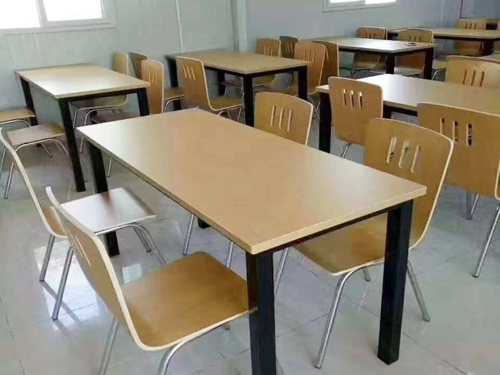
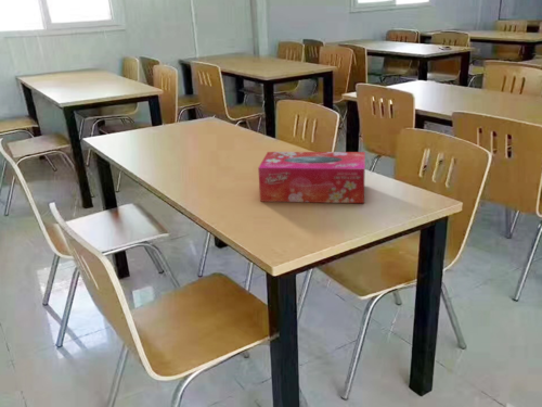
+ tissue box (313, 176)
